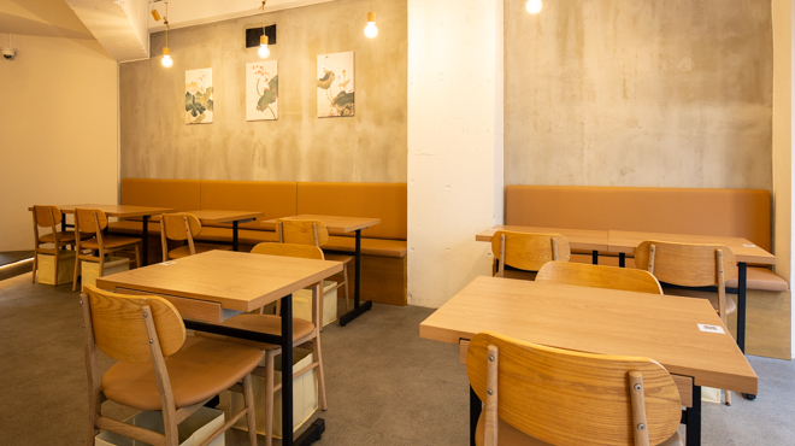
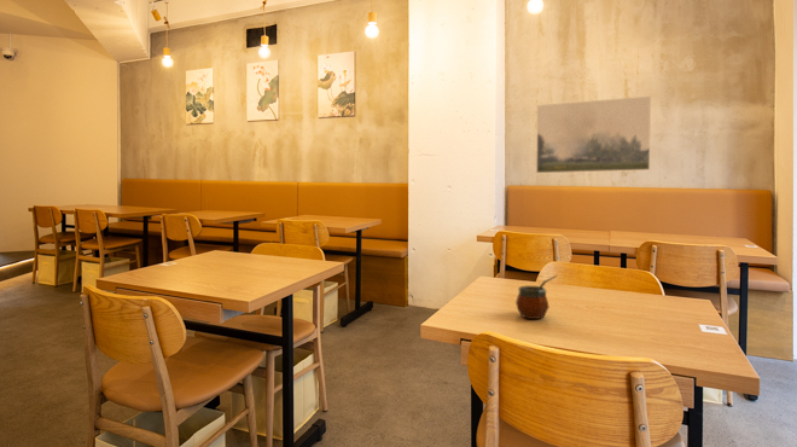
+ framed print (591, 137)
+ gourd (536, 295)
